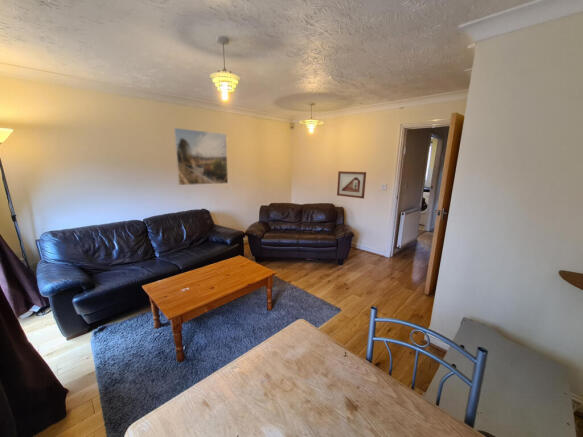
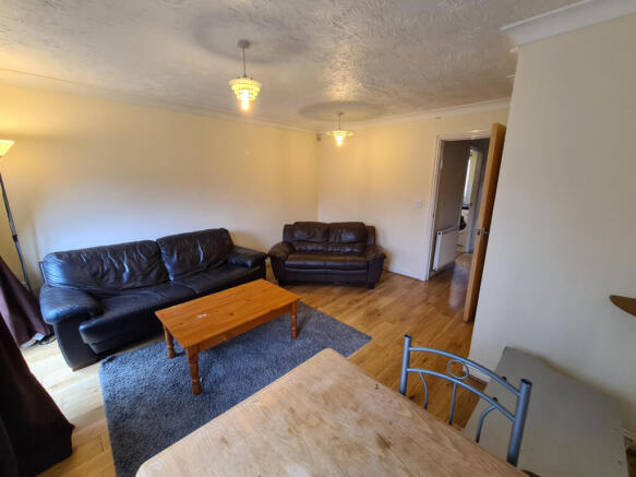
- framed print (203, 158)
- picture frame (350, 184)
